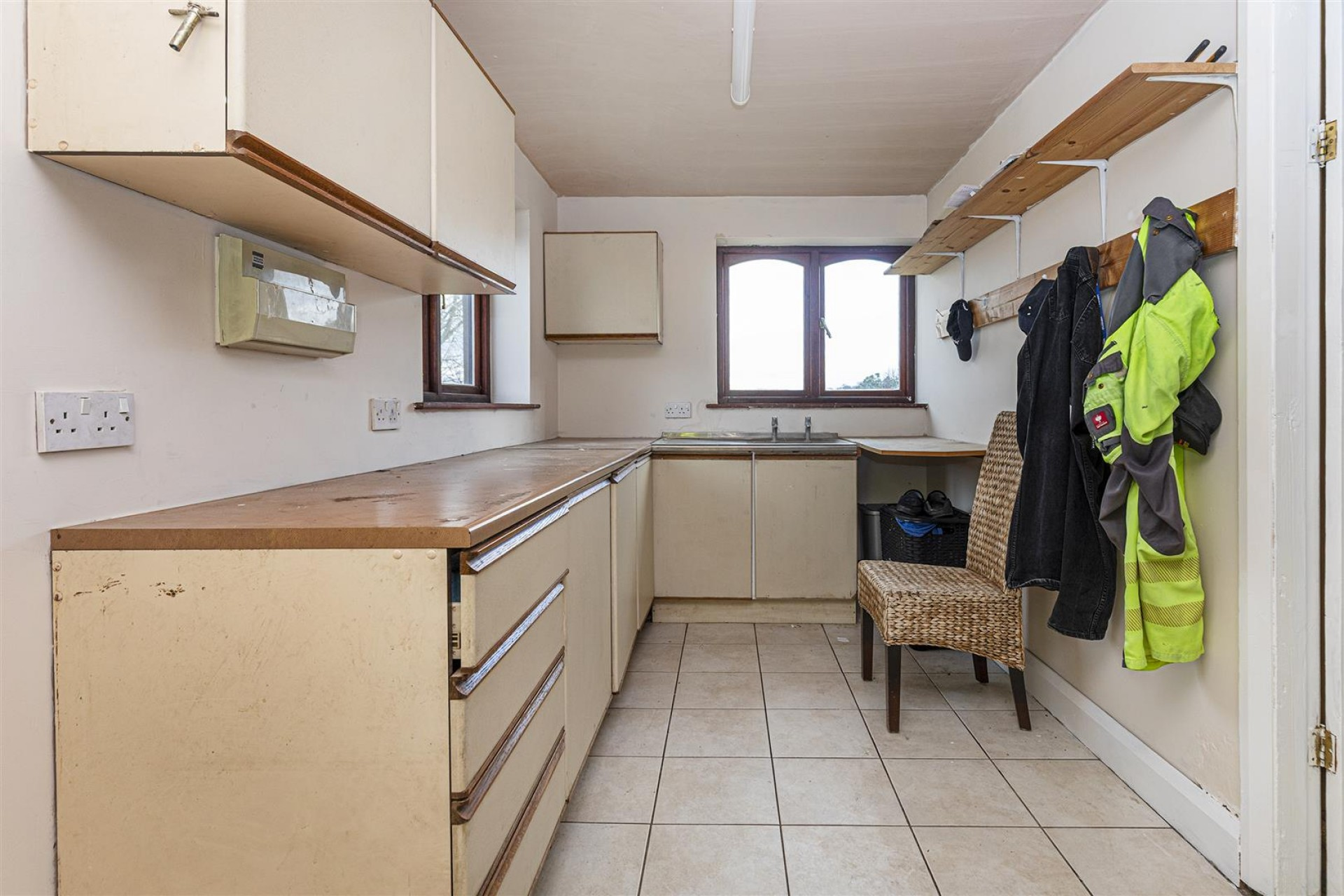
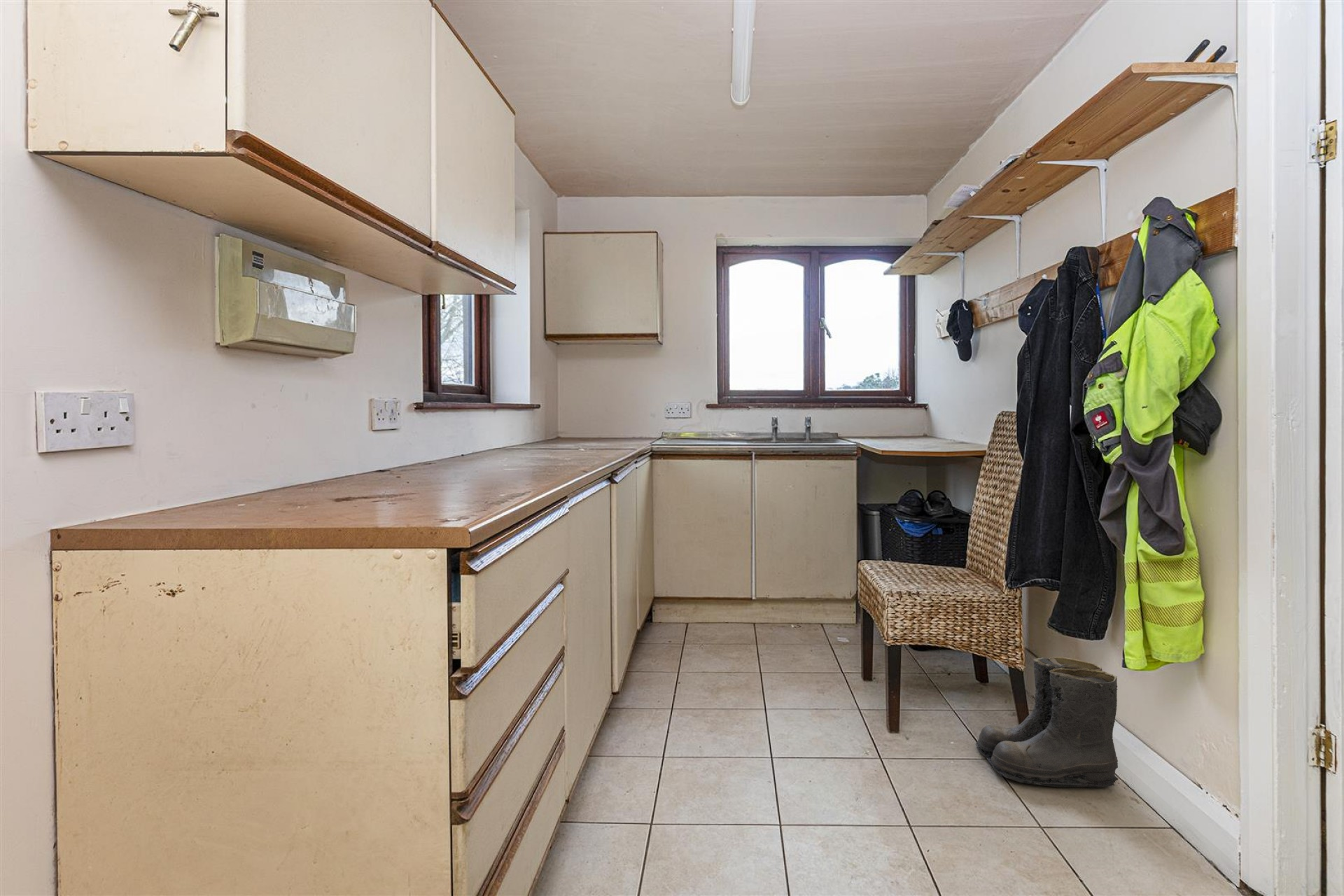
+ boots (1044, 715)
